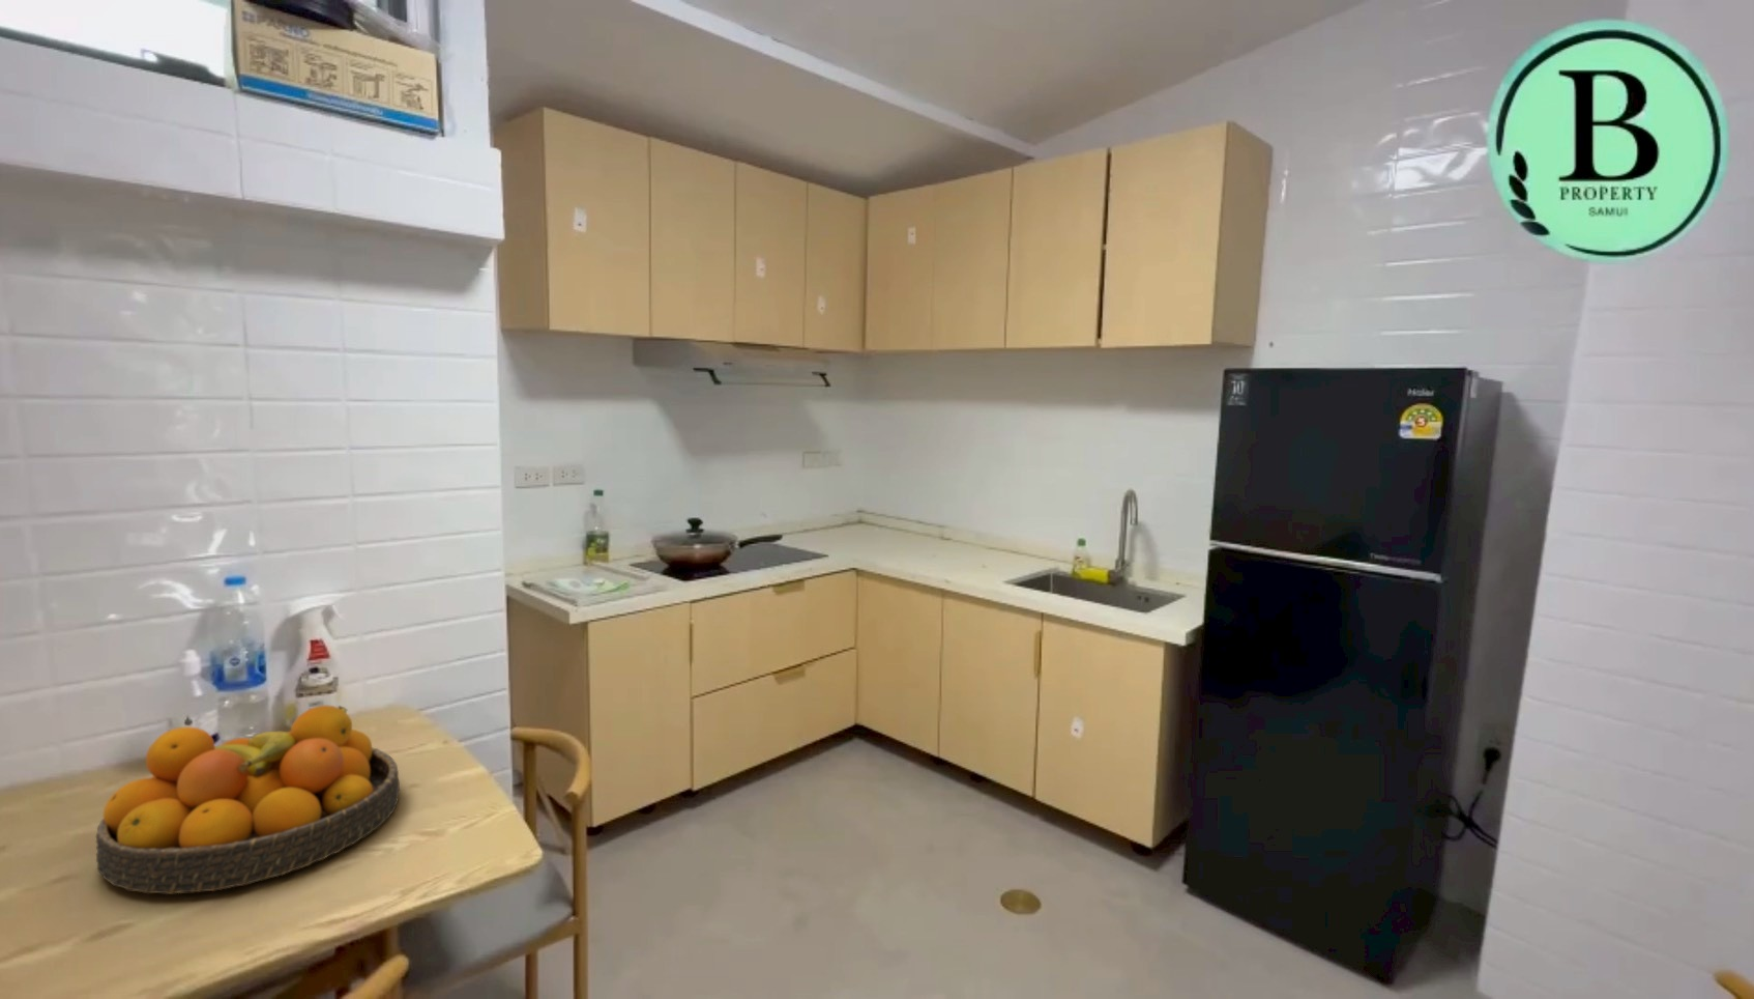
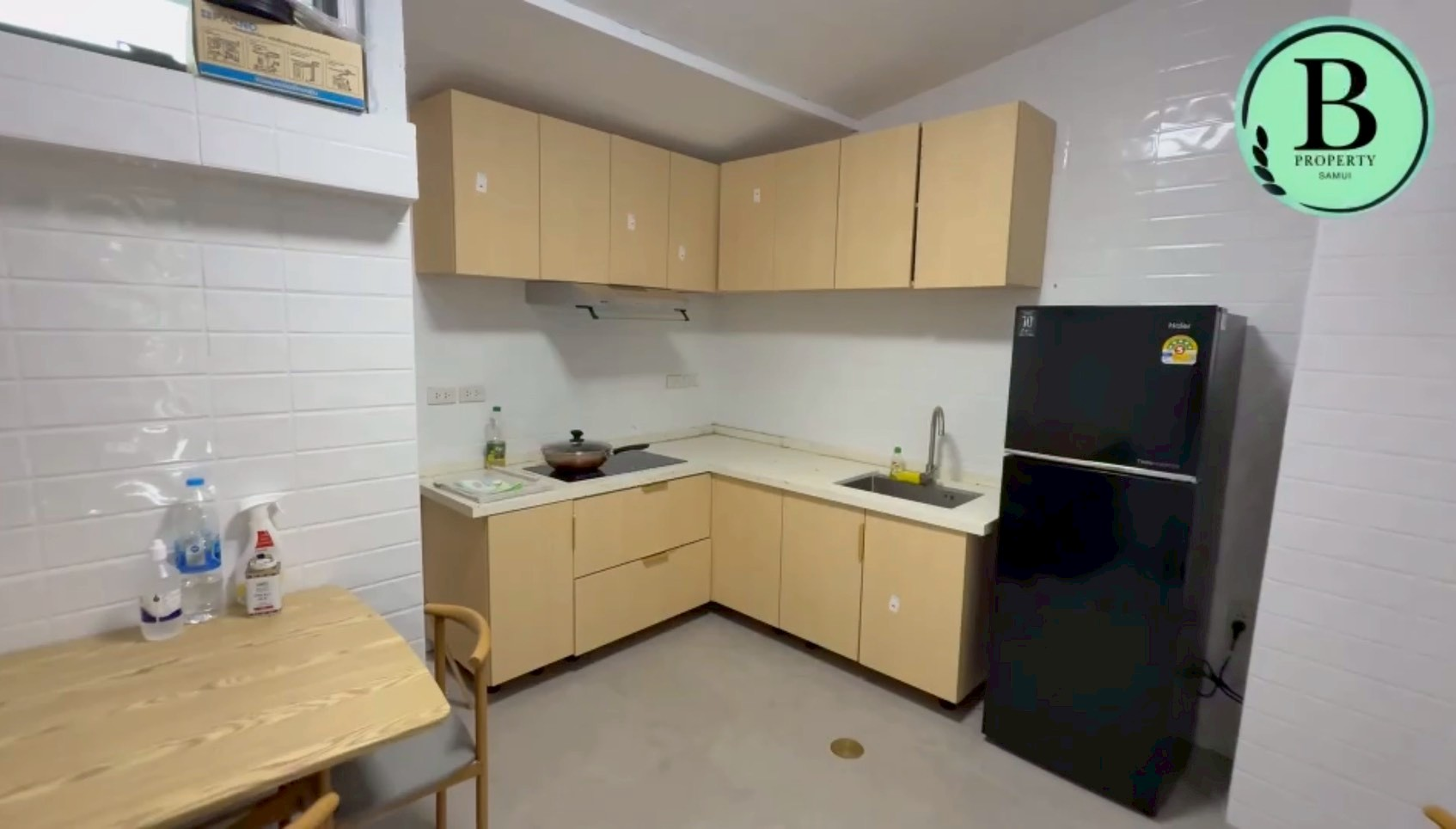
- fruit bowl (259, 775)
